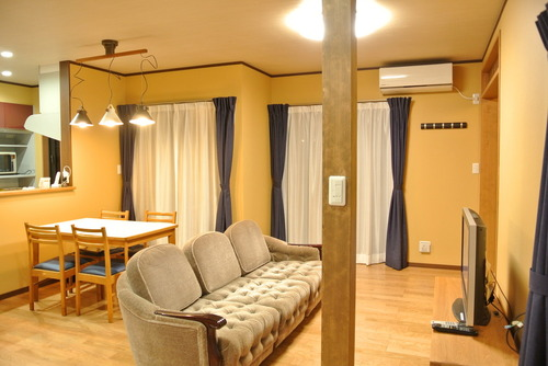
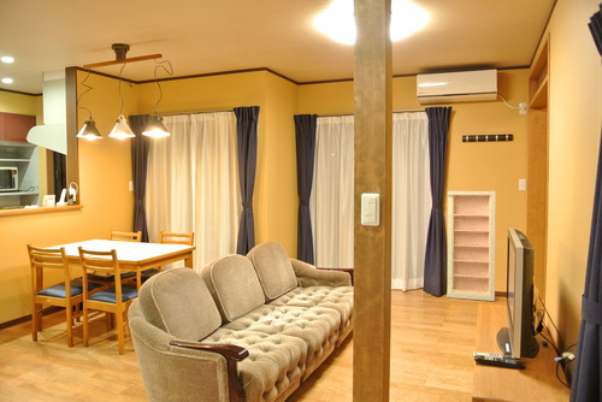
+ shelving unit (471, 243)
